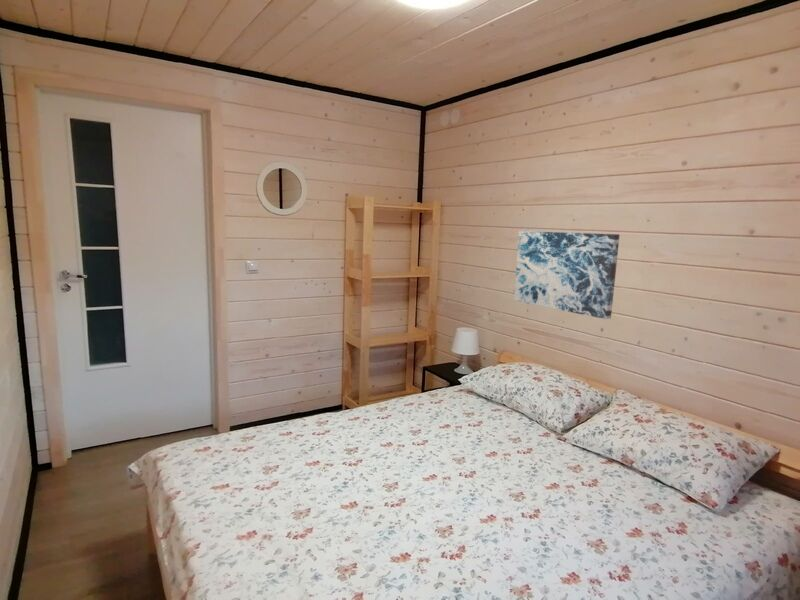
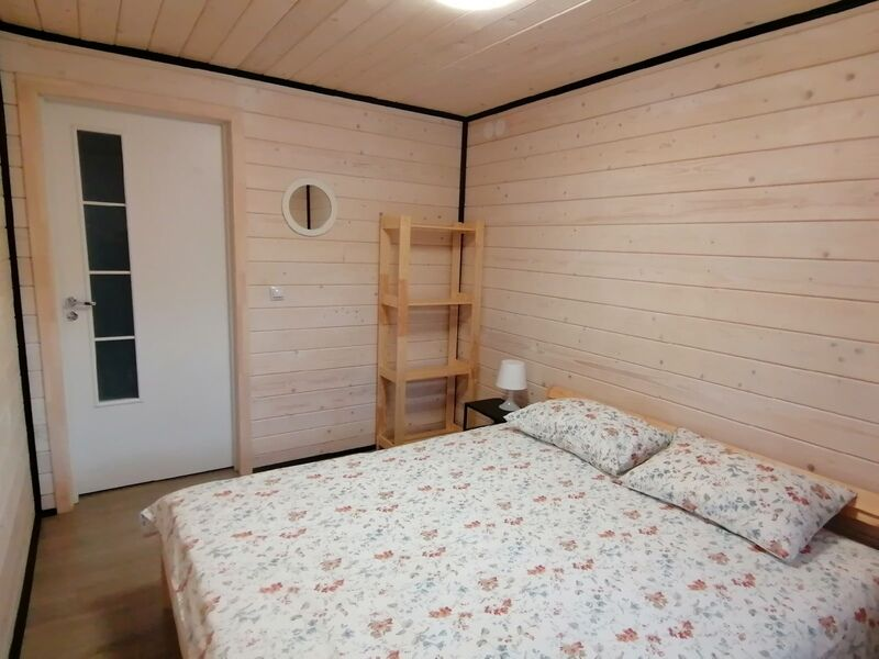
- wall art (561, 271)
